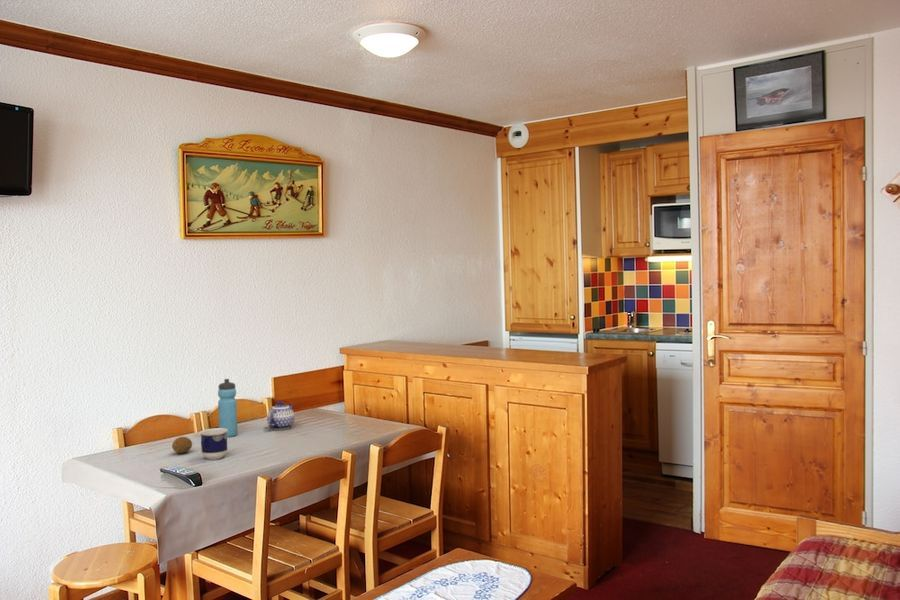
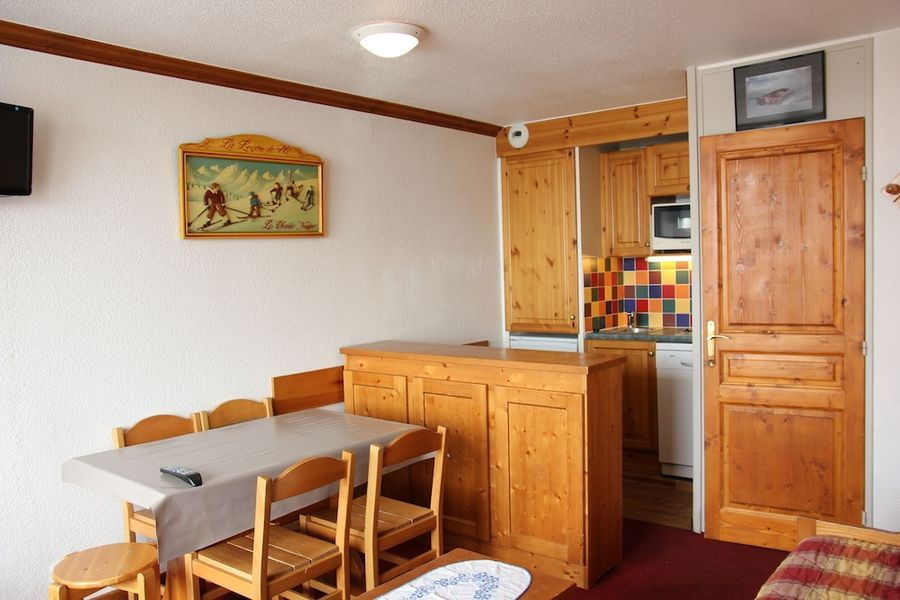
- cup (212, 445)
- water bottle (227, 407)
- teapot (281, 414)
- fruit (182, 444)
